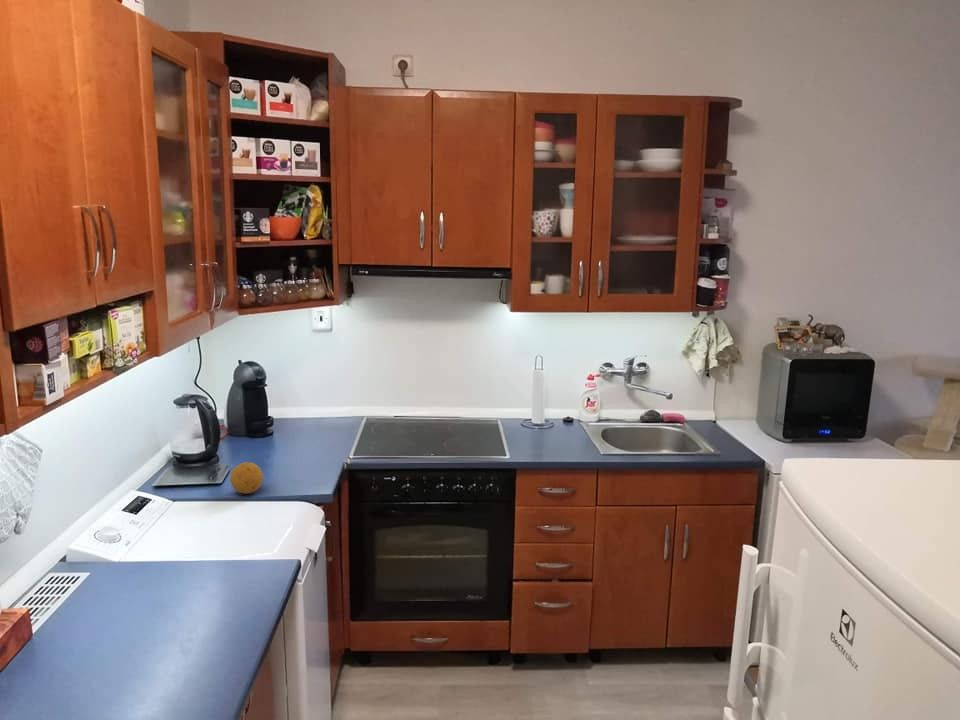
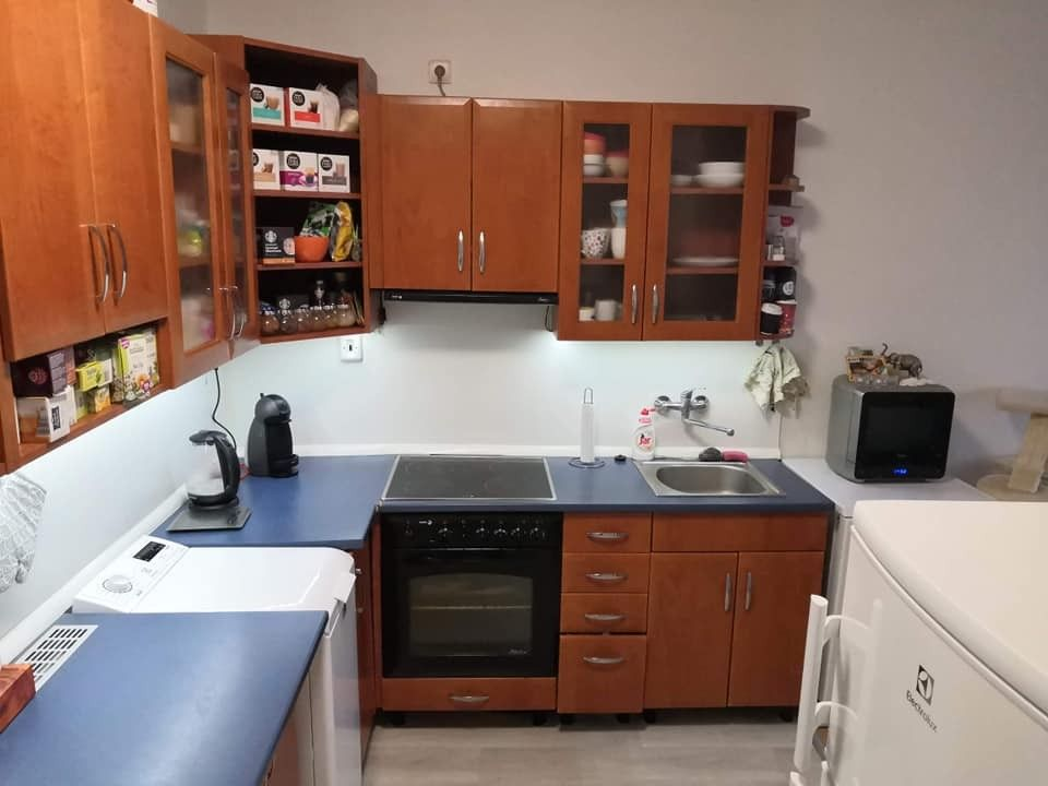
- fruit (246, 477)
